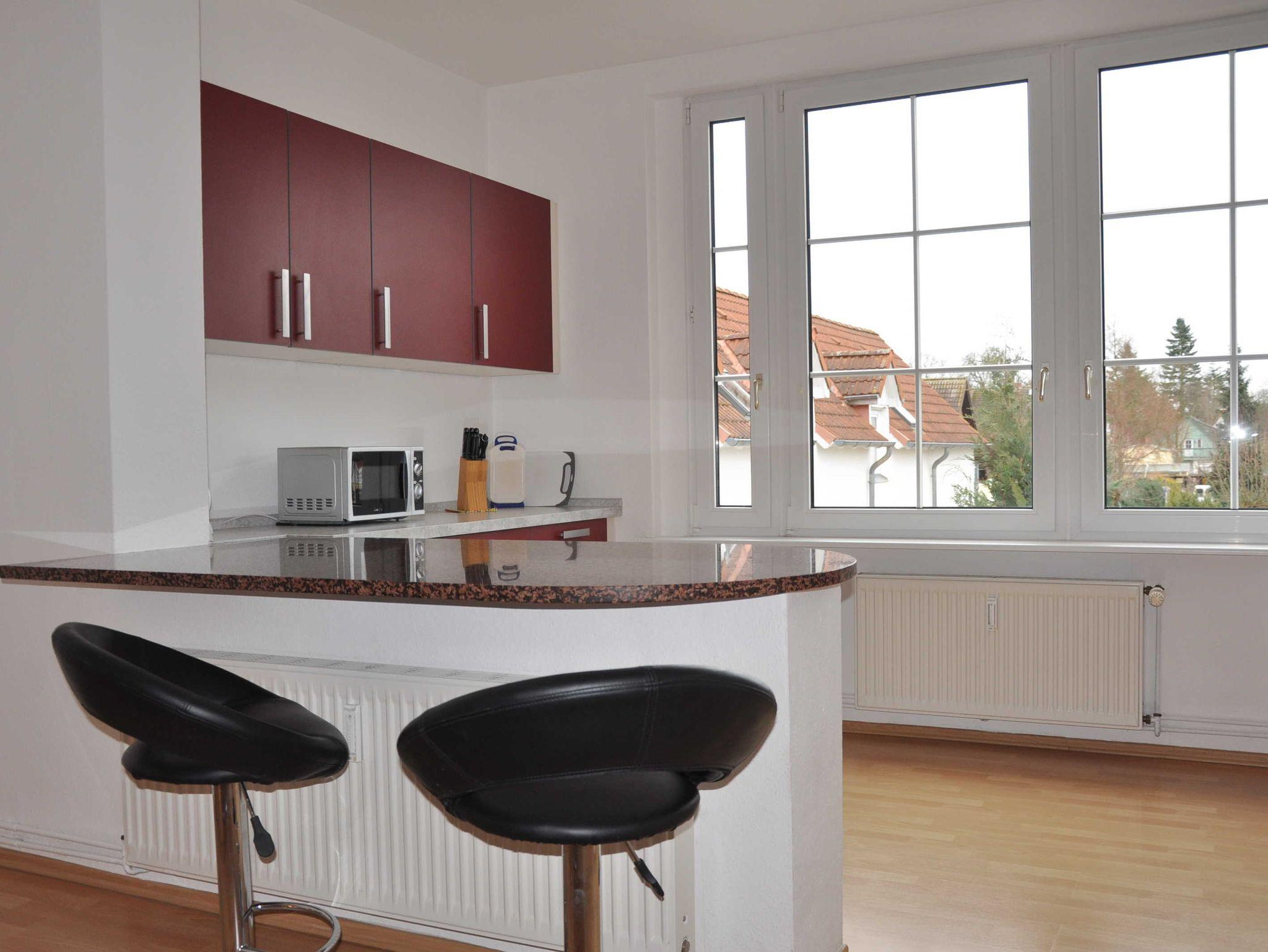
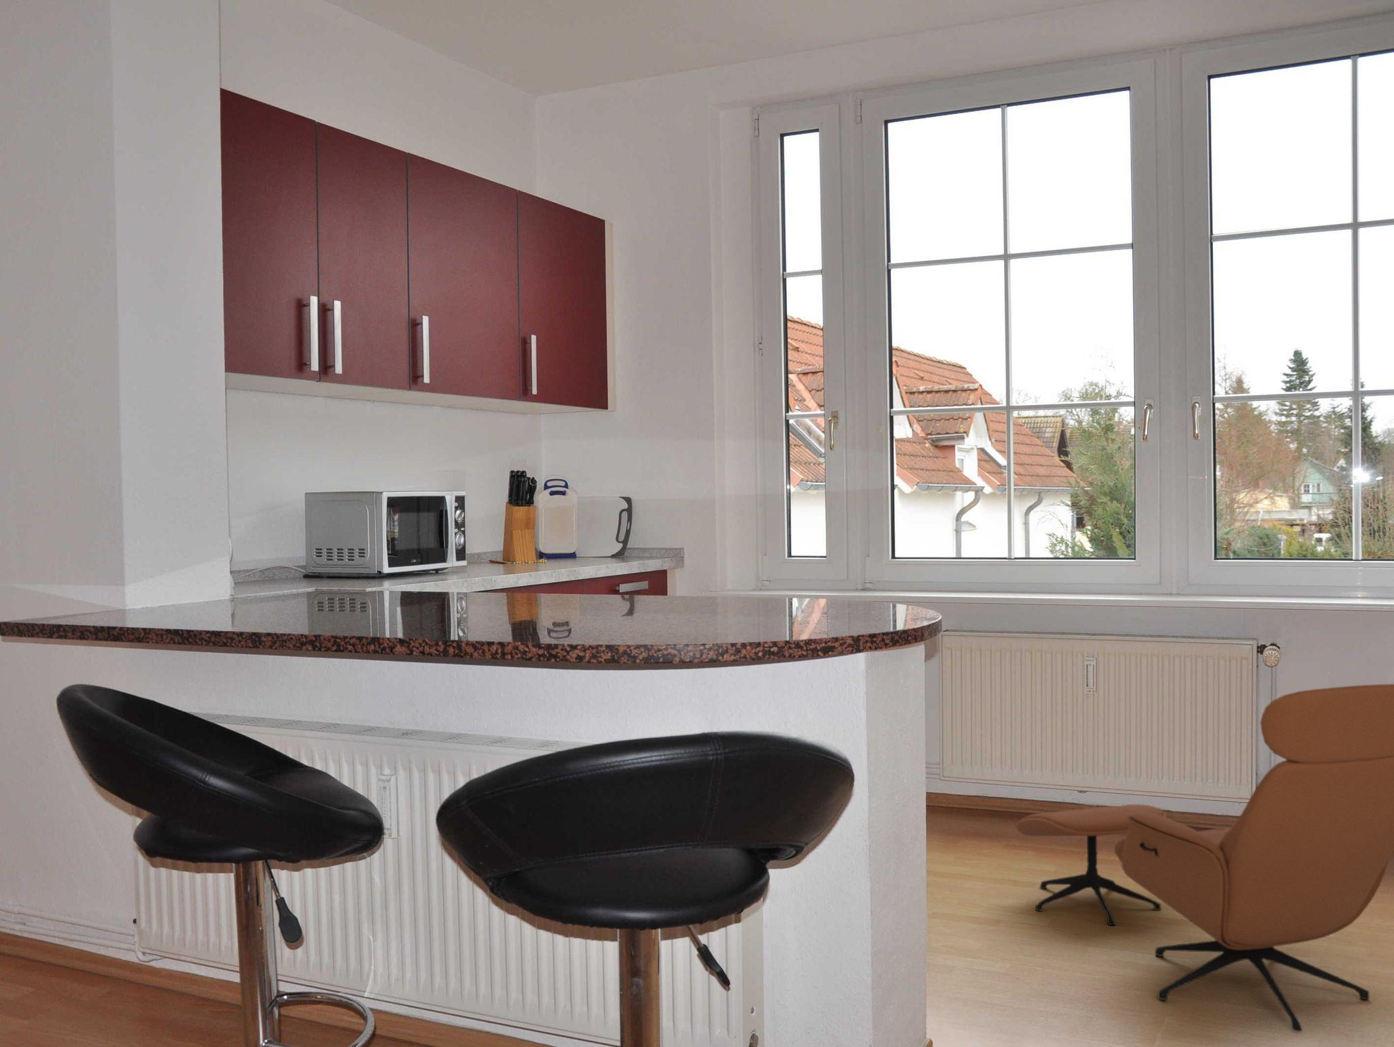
+ armchair (1175, 820)
